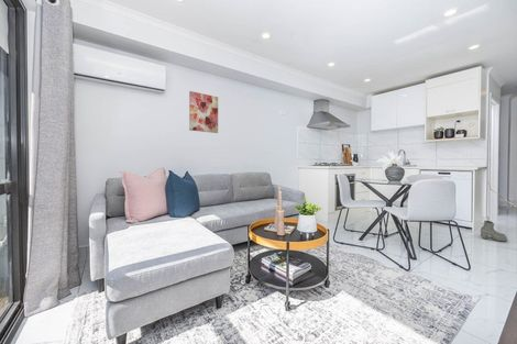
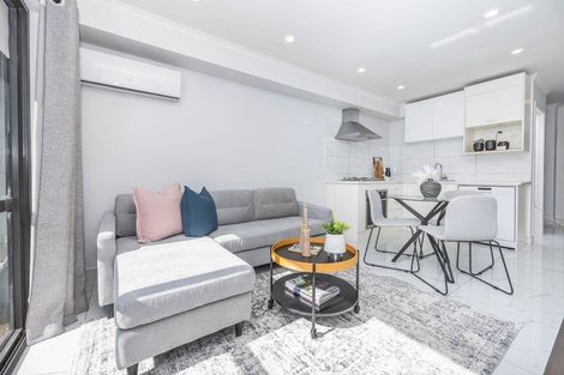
- wall art (204, 112)
- boots (493, 230)
